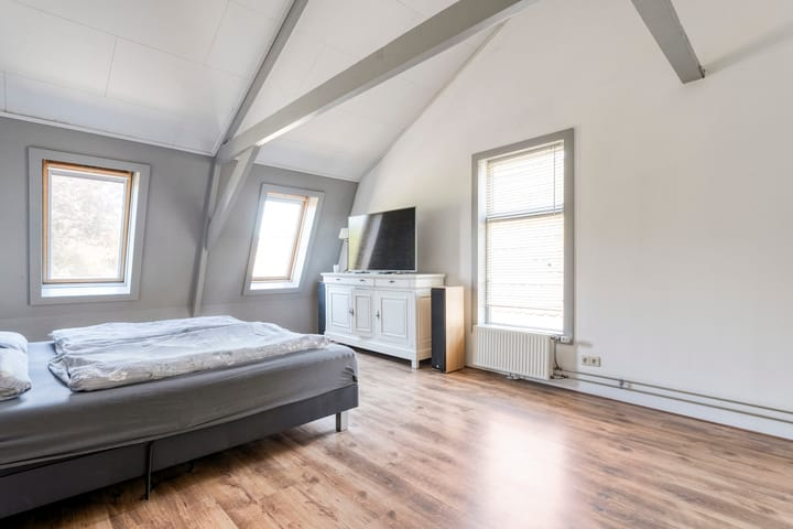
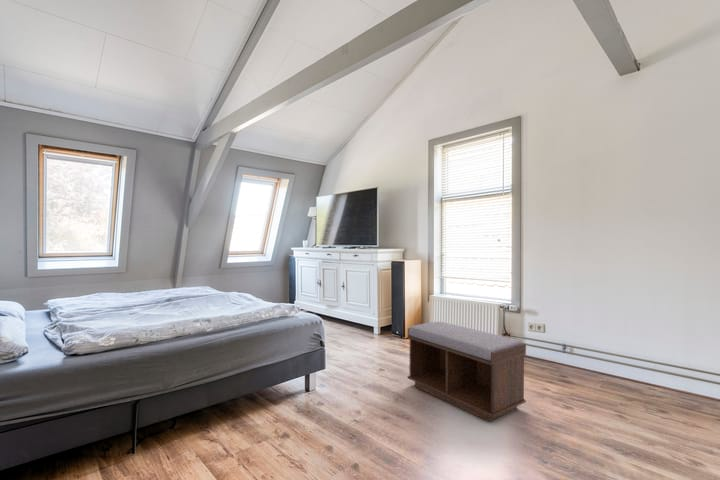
+ bench (461, 364)
